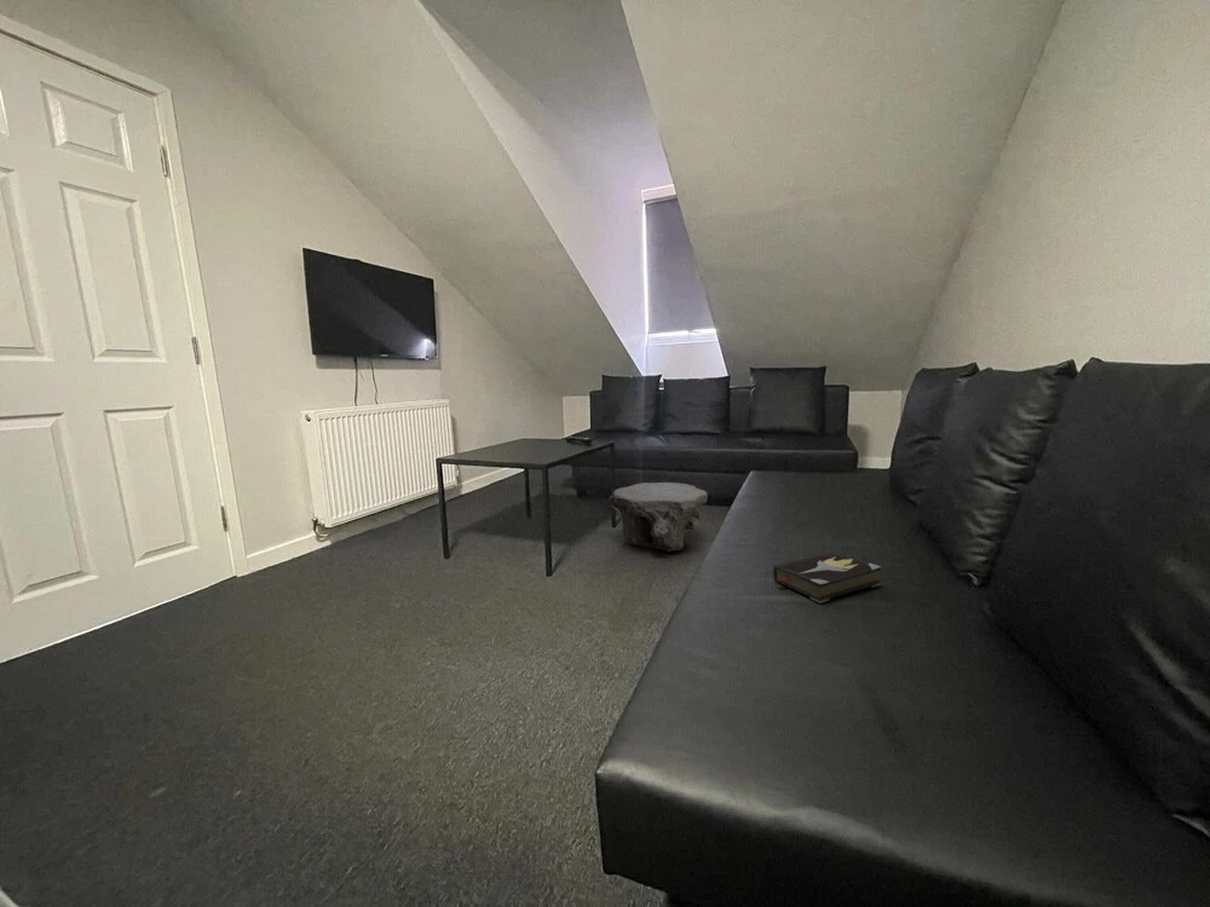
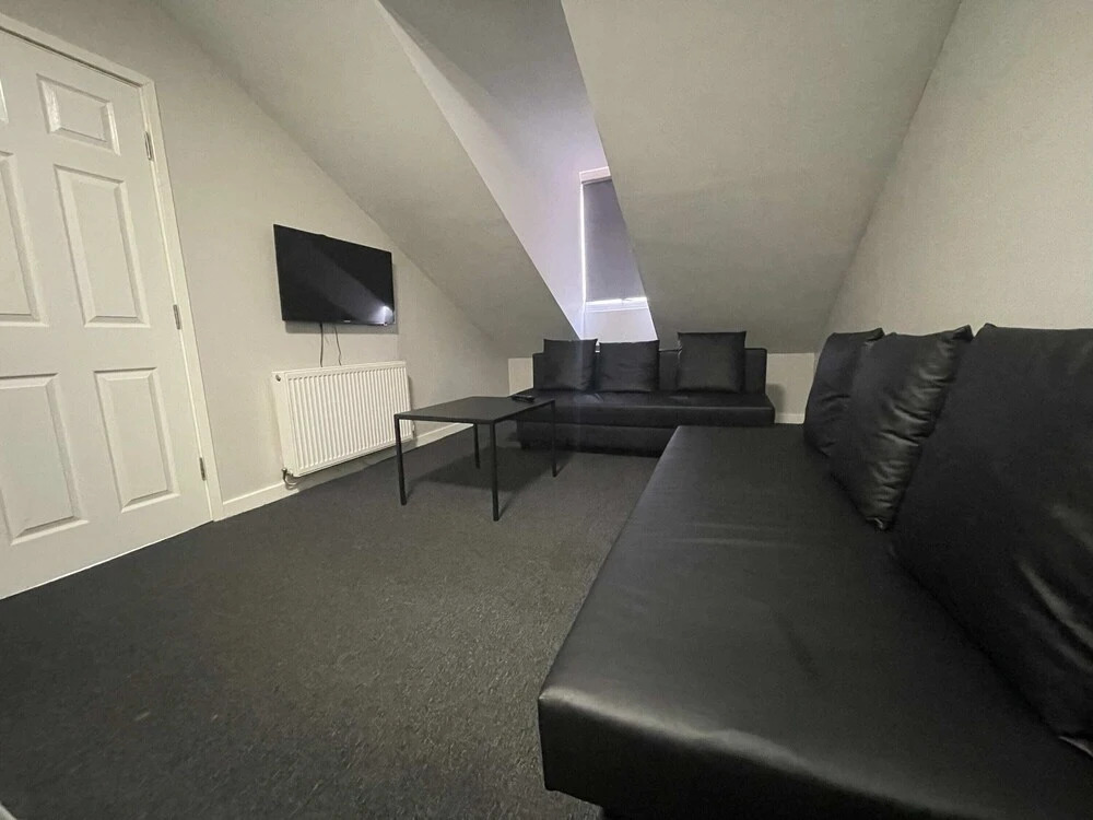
- stool (658, 516)
- hardback book (825, 573)
